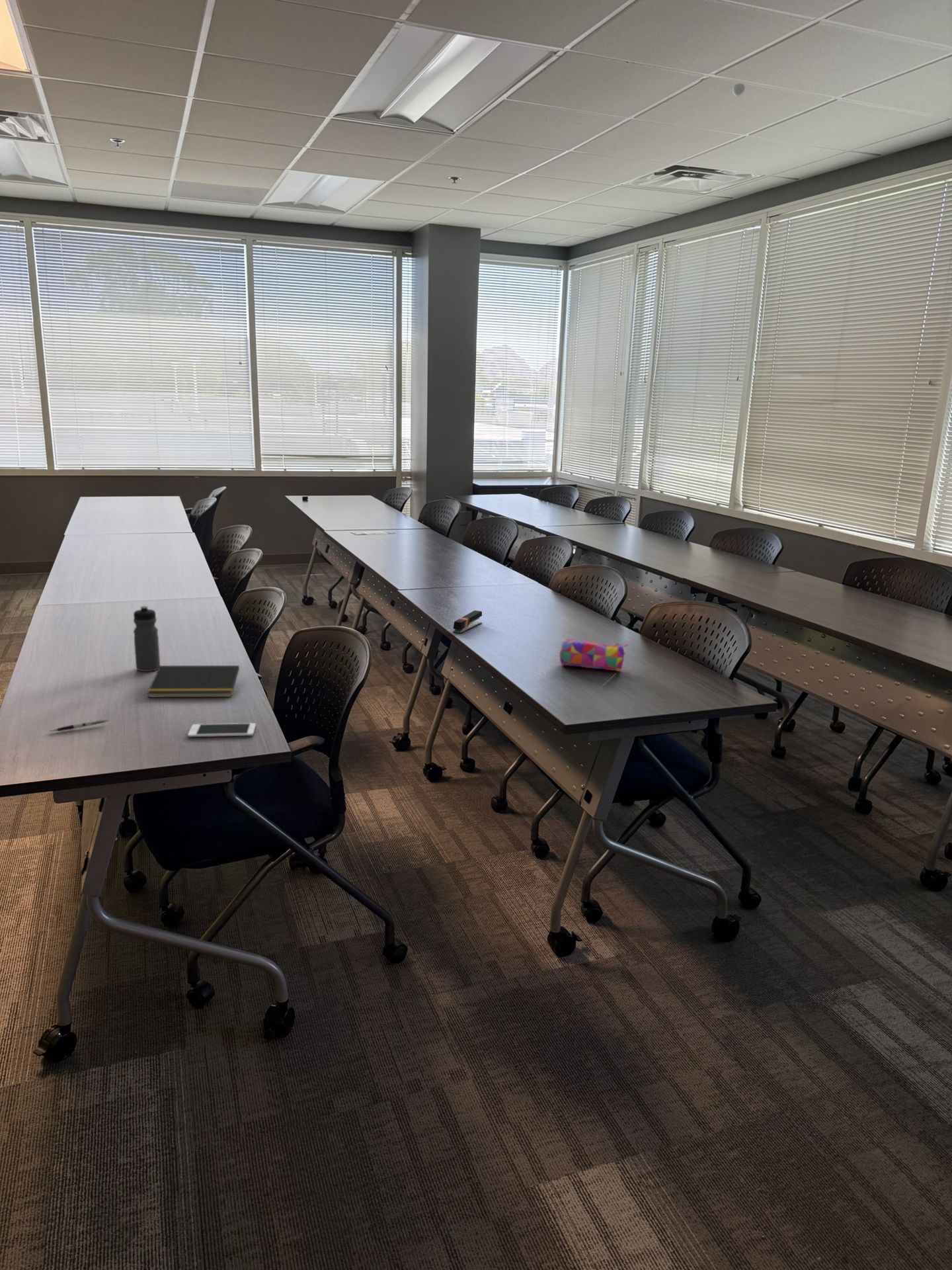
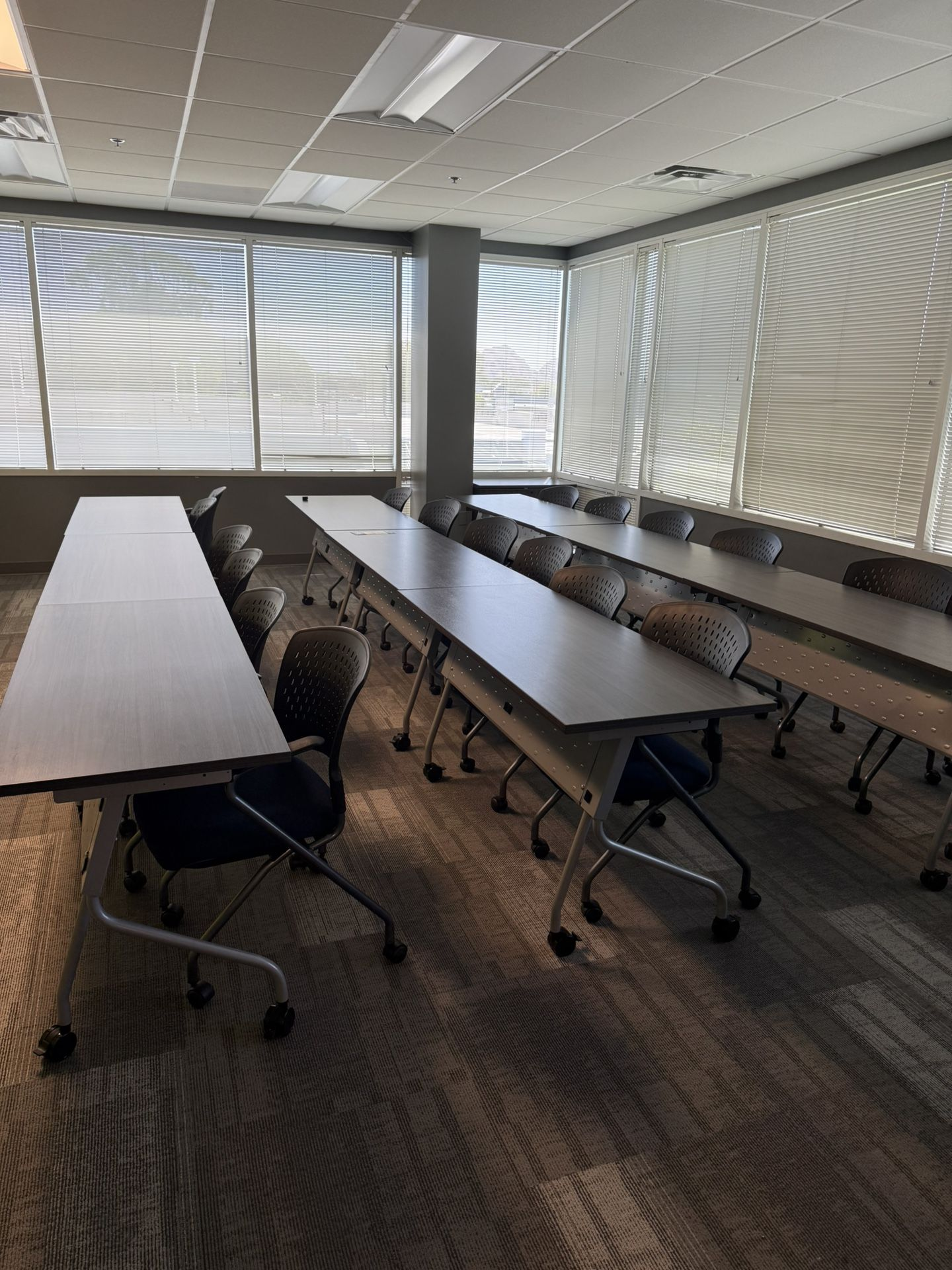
- water bottle (146, 638)
- cell phone (222, 730)
- stapler (467, 622)
- smoke detector (738, 91)
- pen (79, 726)
- pencil case (592, 654)
- notepad (194, 681)
